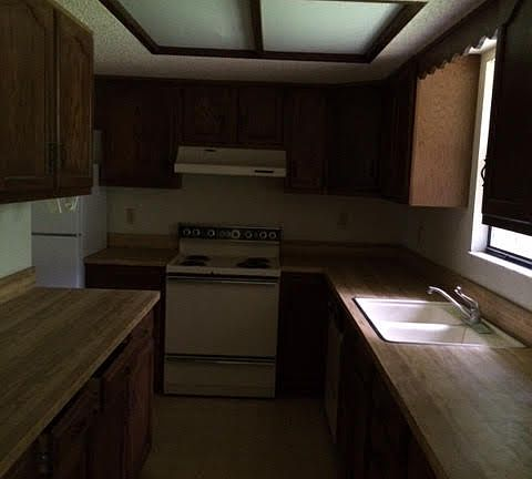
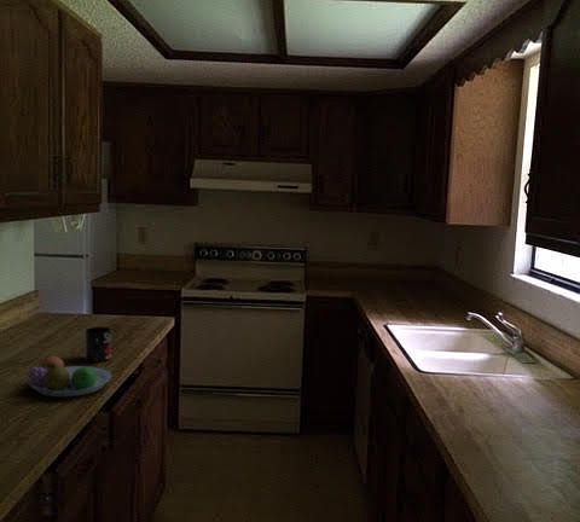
+ mug (97, 344)
+ fruit bowl (70, 371)
